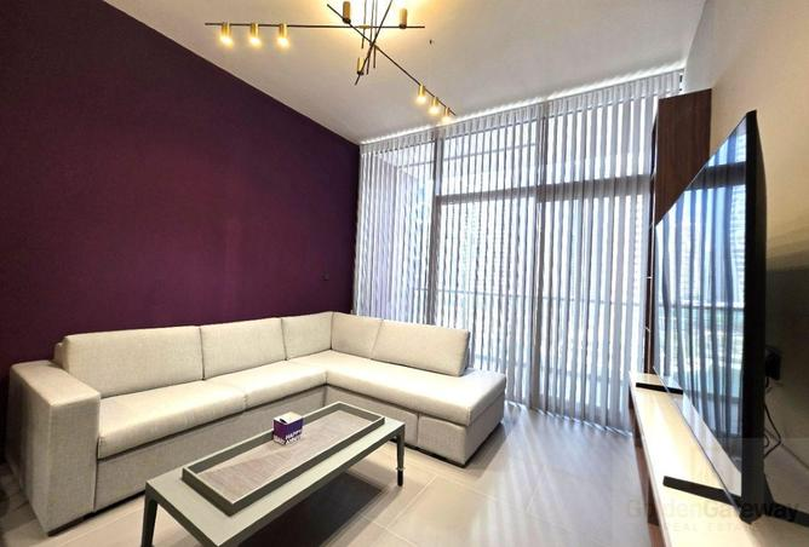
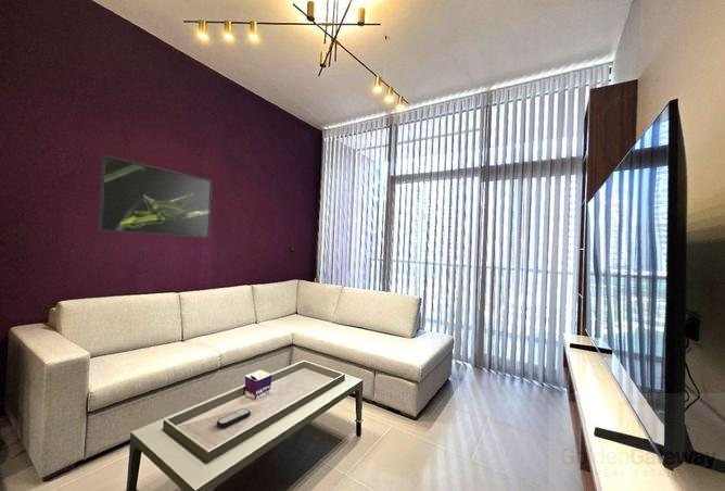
+ remote control (233, 417)
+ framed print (163, 202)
